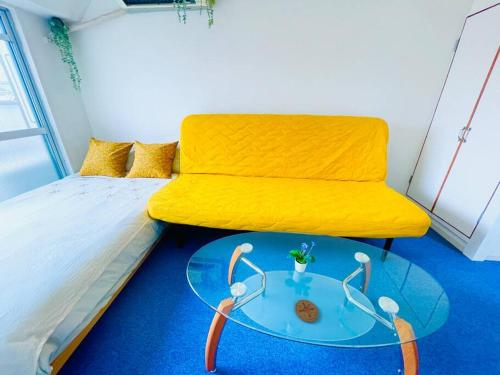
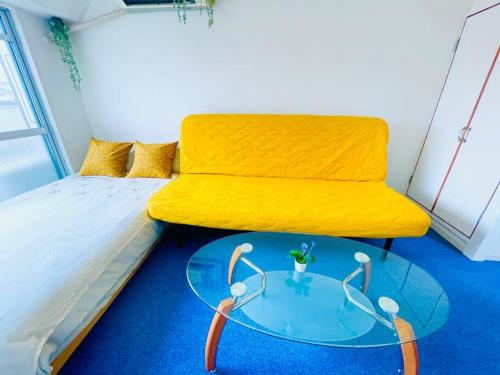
- coaster (306, 310)
